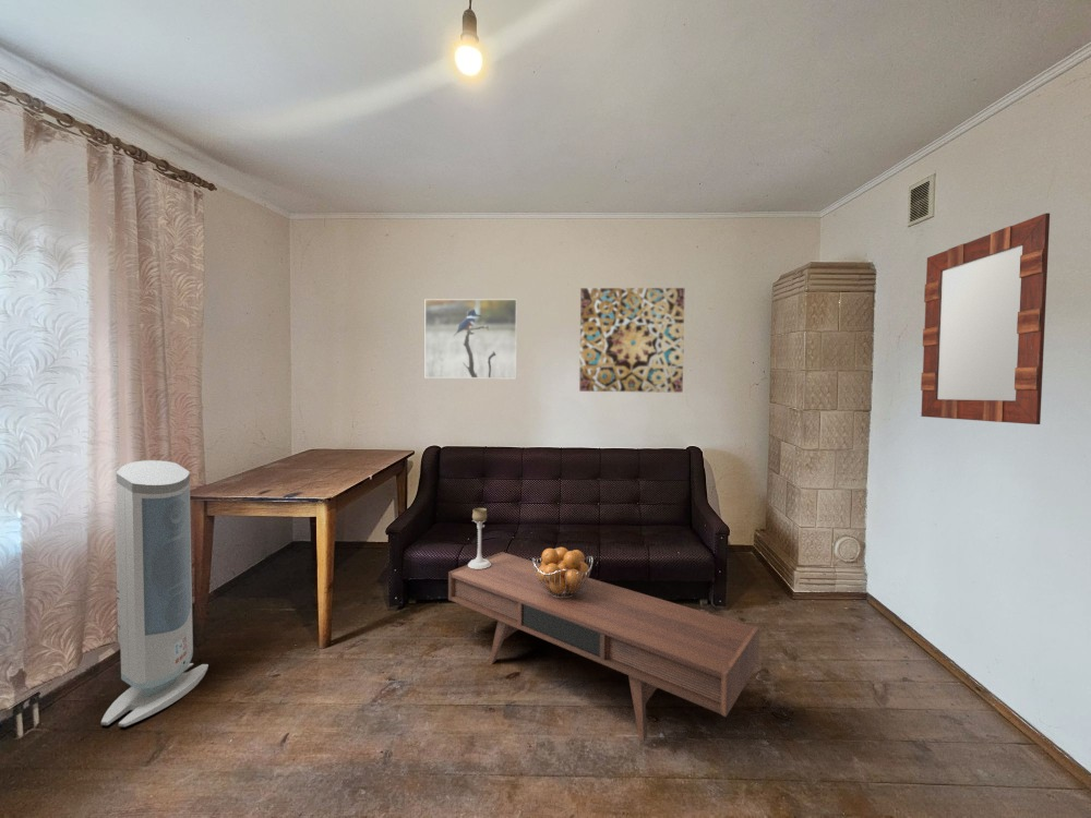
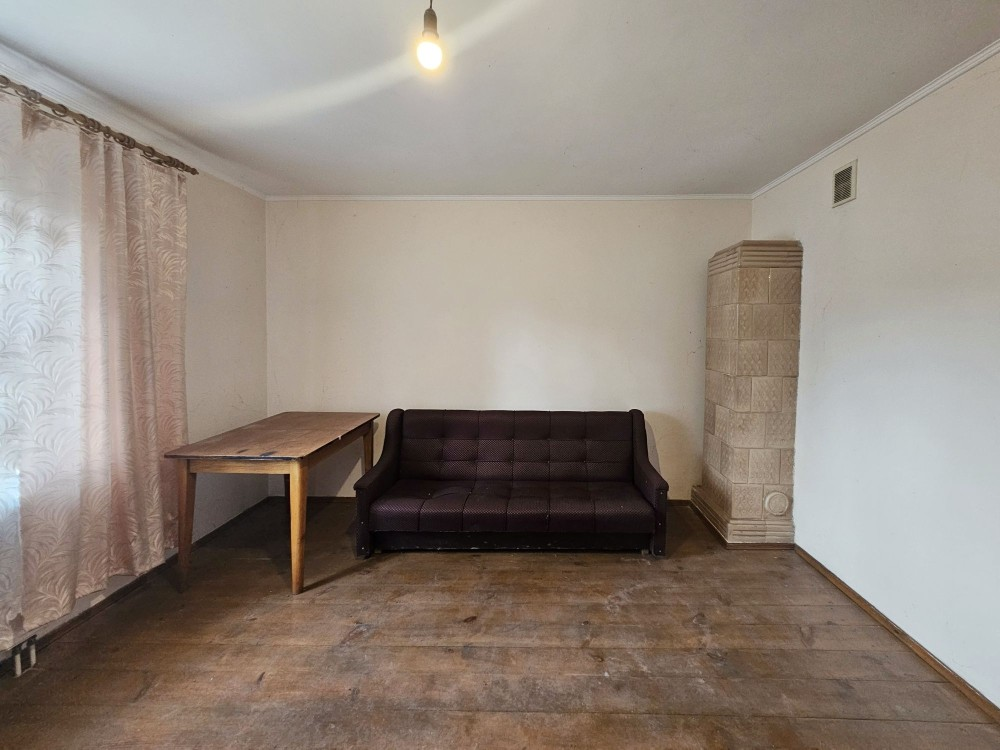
- coffee table (583, 635)
- candle holder (479, 537)
- air purifier (156, 578)
- home mirror (974, 329)
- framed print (470, 338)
- wall art (631, 340)
- fruit basket (562, 569)
